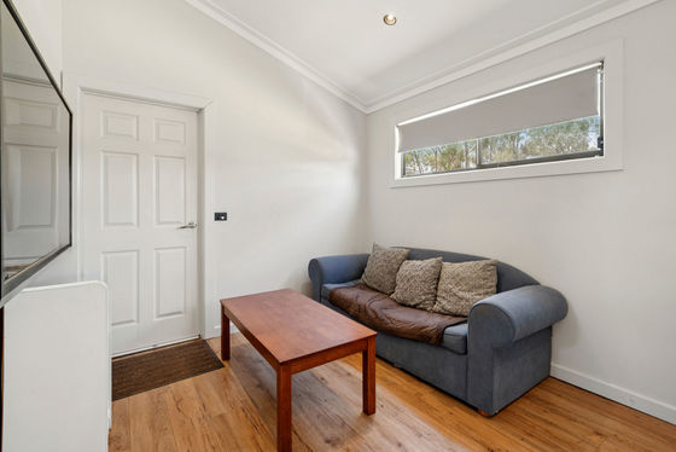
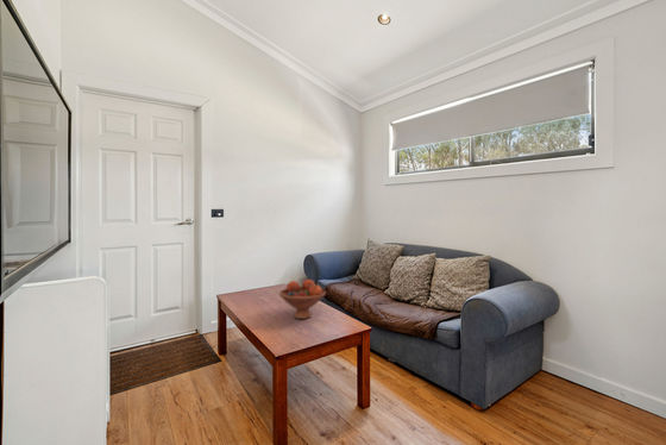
+ fruit bowl (302, 299)
